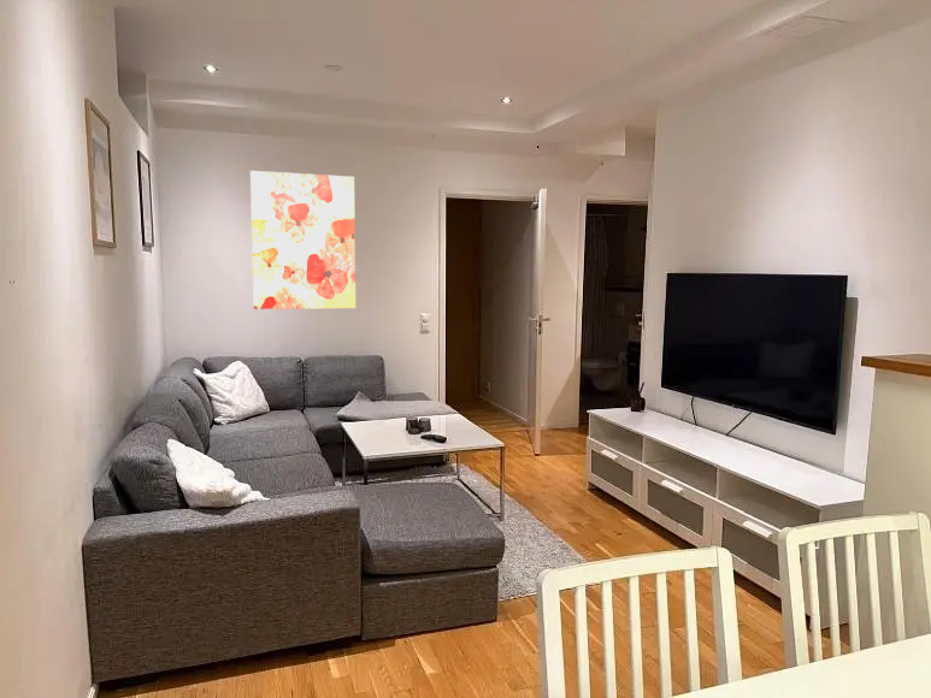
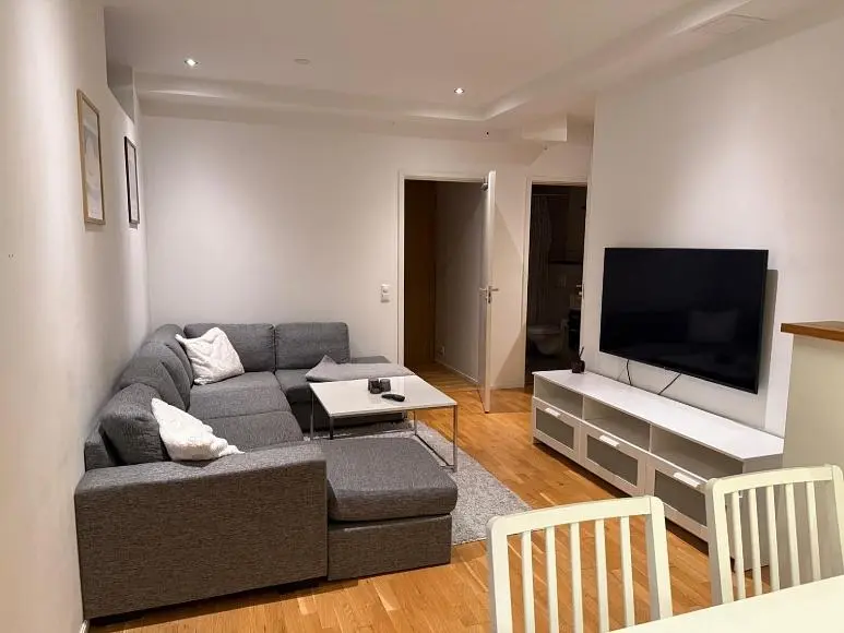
- wall art (304, 242)
